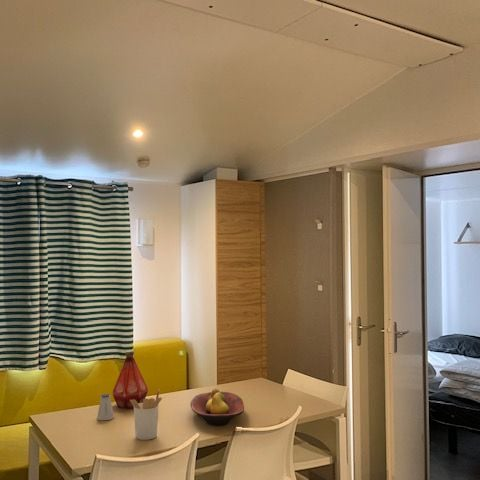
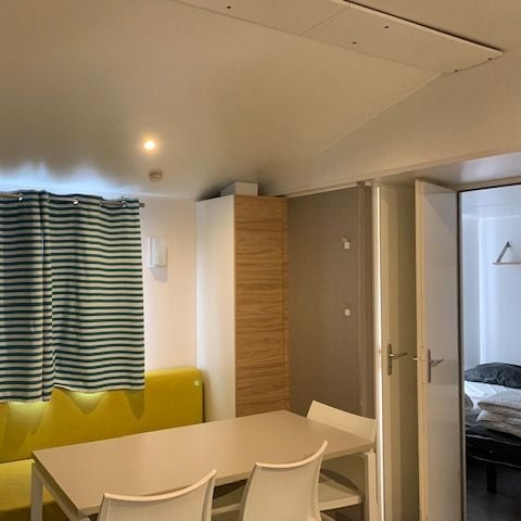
- fruit bowl (217, 404)
- saltshaker (105, 406)
- utensil holder (148, 415)
- bottle (130, 378)
